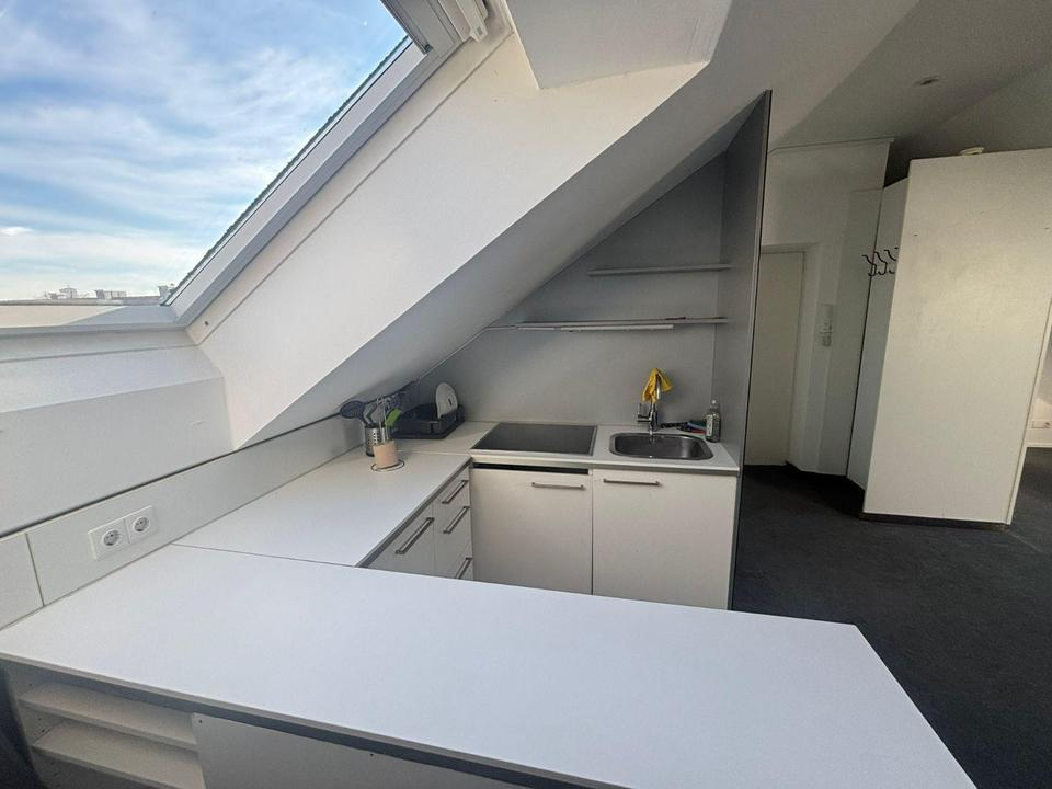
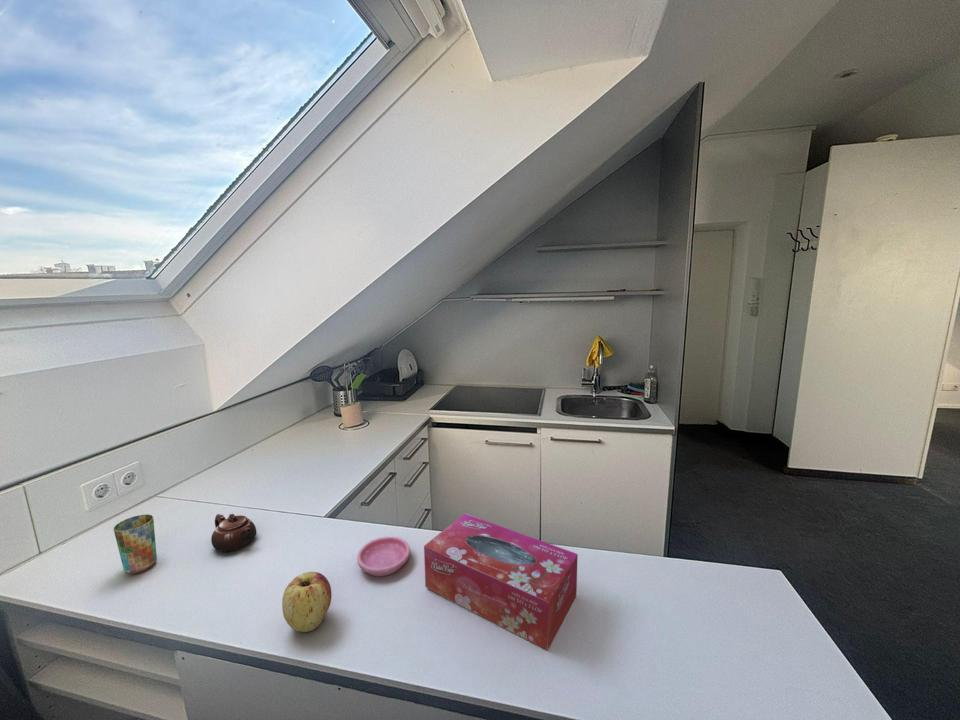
+ apple (307, 601)
+ tissue box (499, 571)
+ cup (137, 544)
+ teapot (232, 528)
+ saucer (384, 557)
